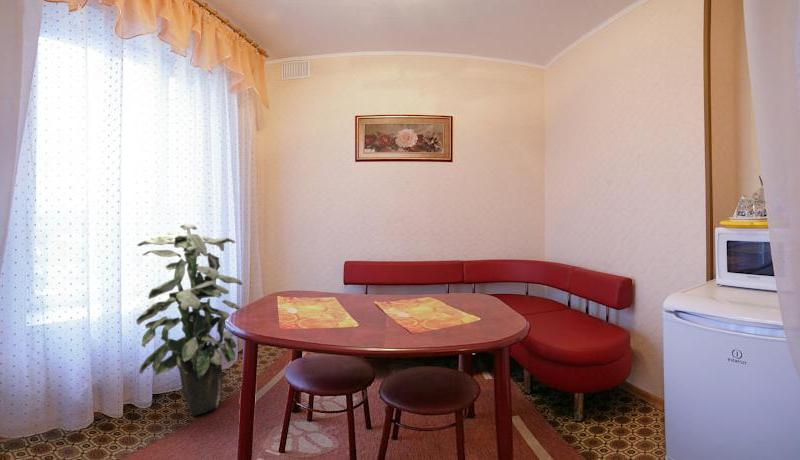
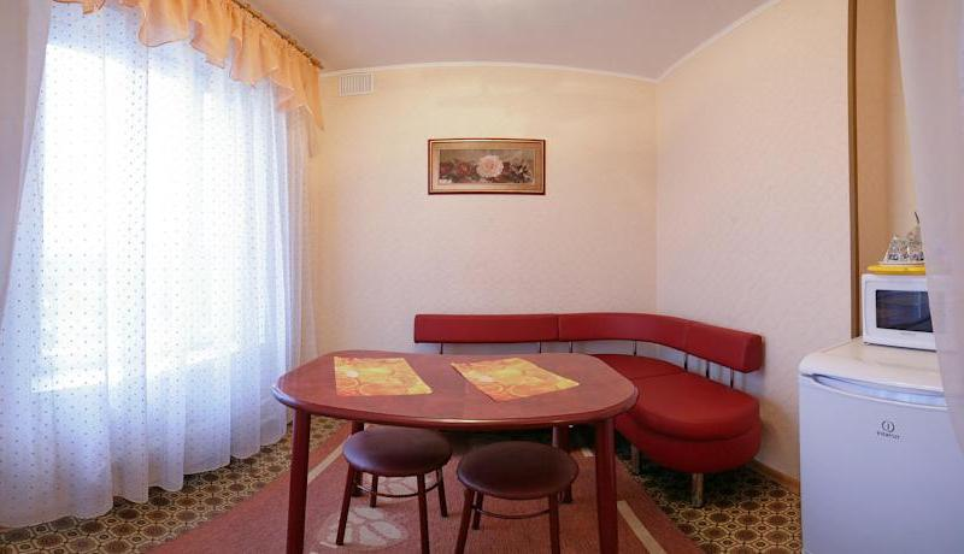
- indoor plant (192, 317)
